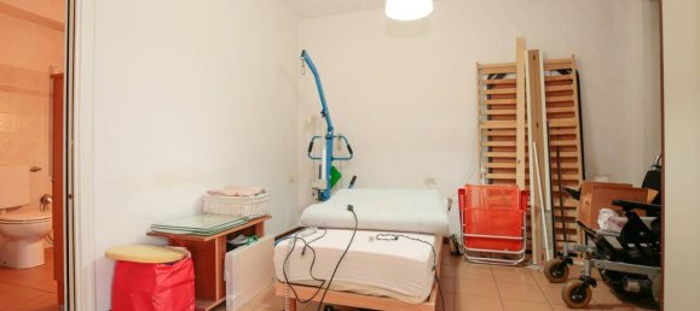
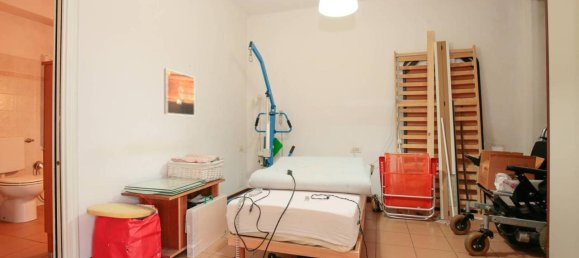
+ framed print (180, 94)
